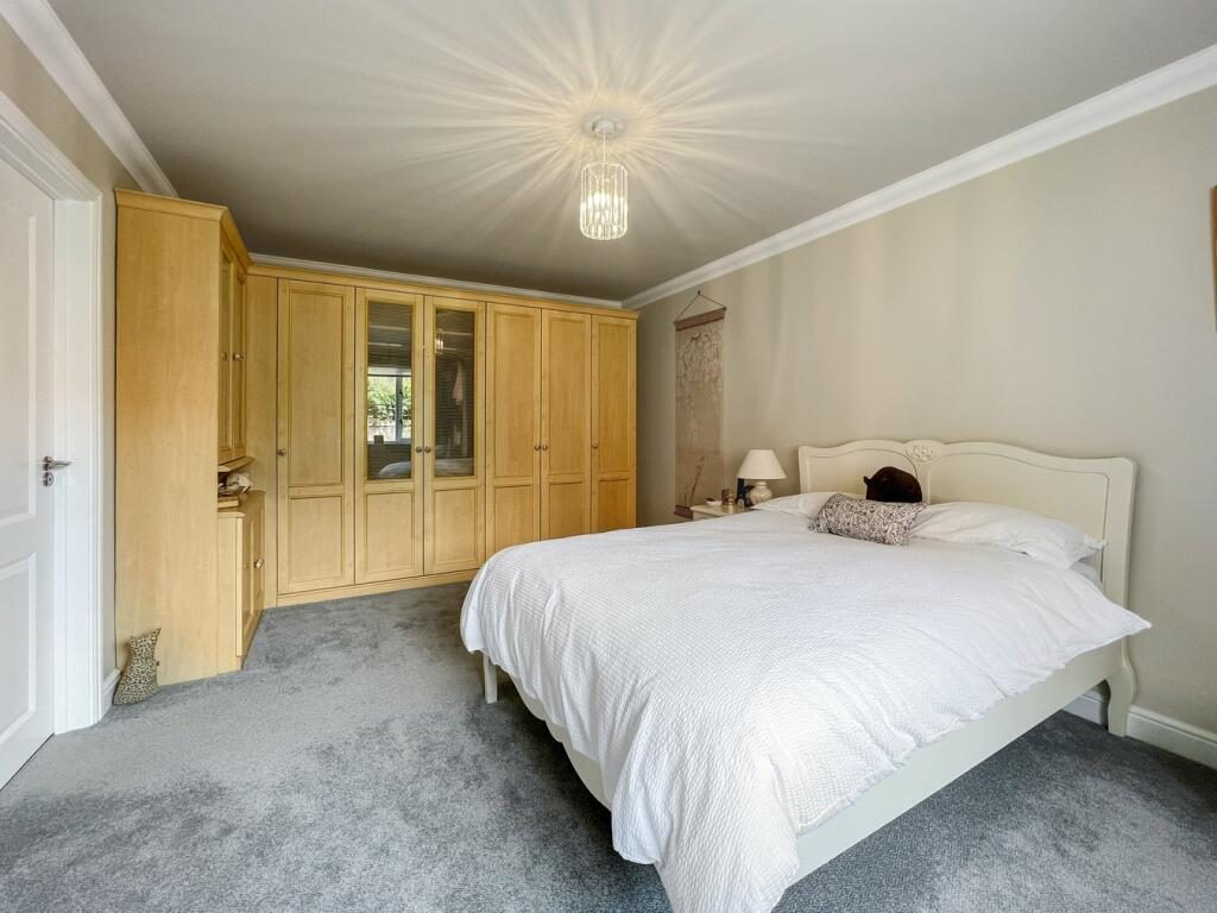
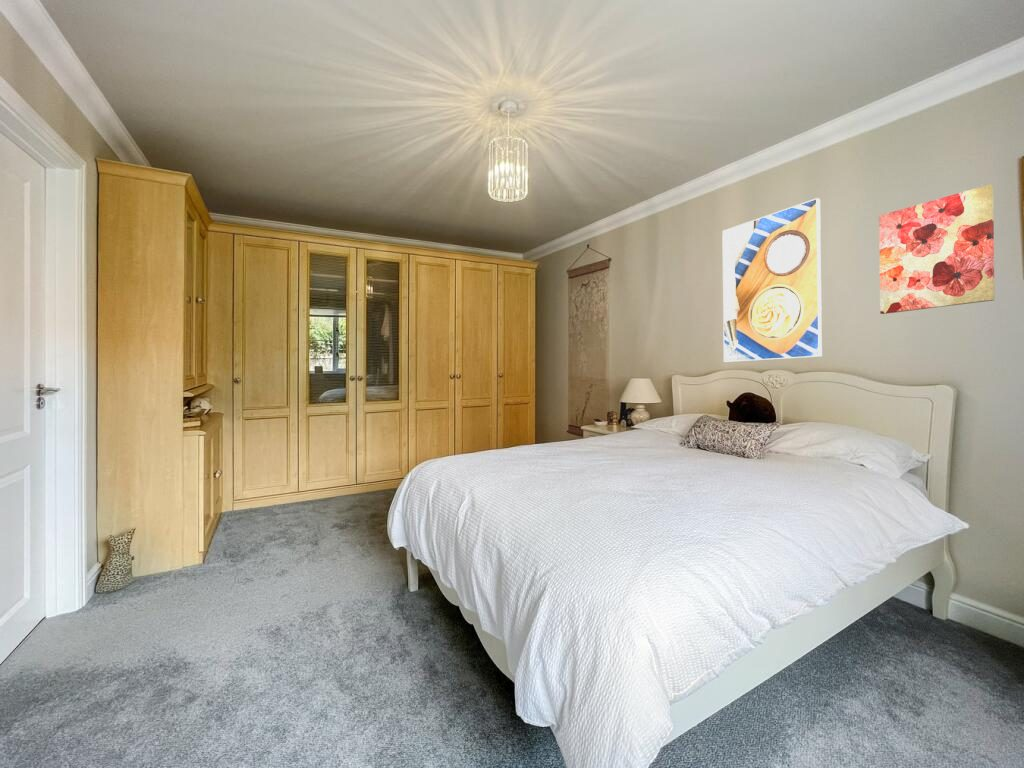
+ wall art (932, 254)
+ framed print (767, 287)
